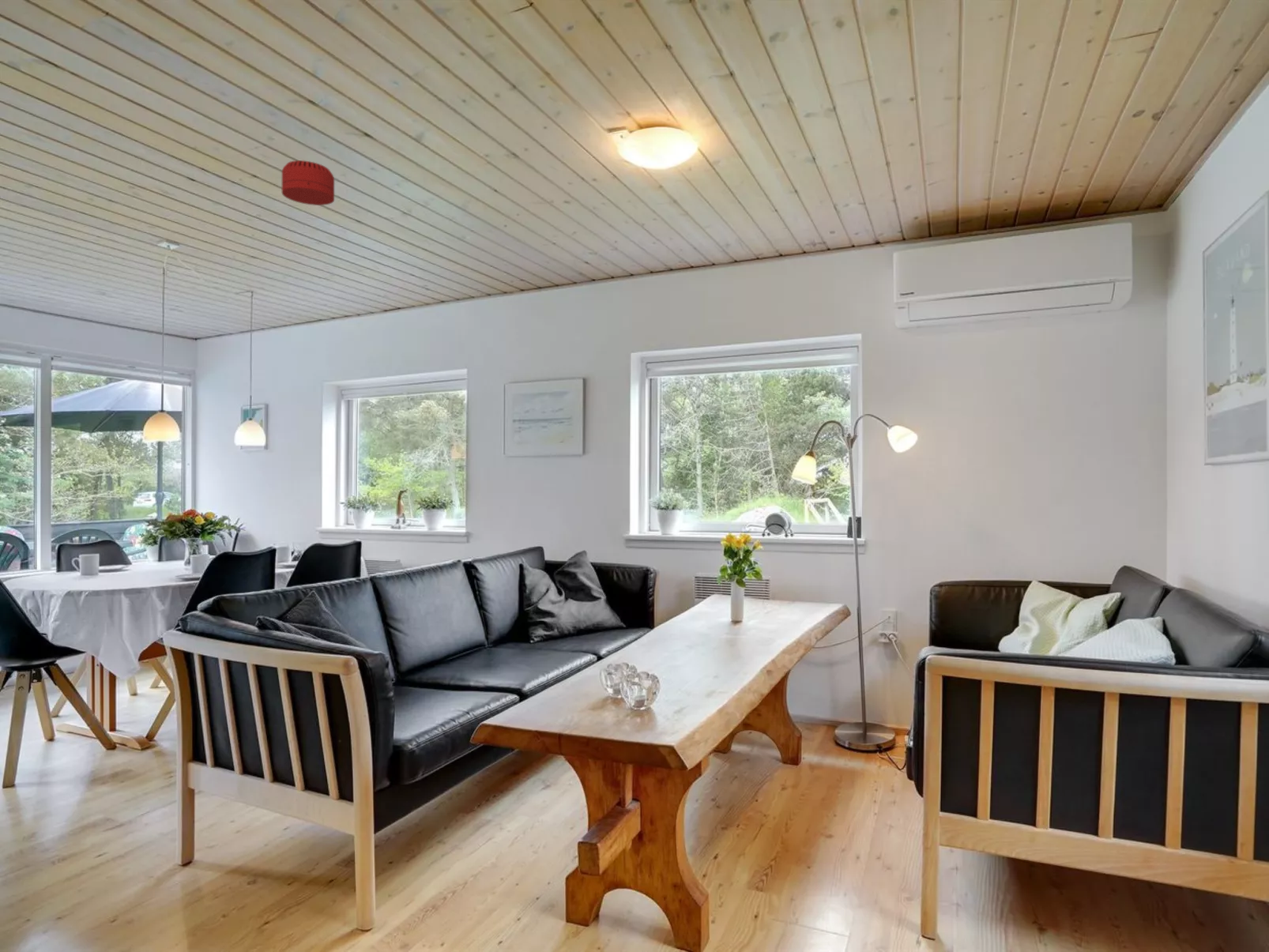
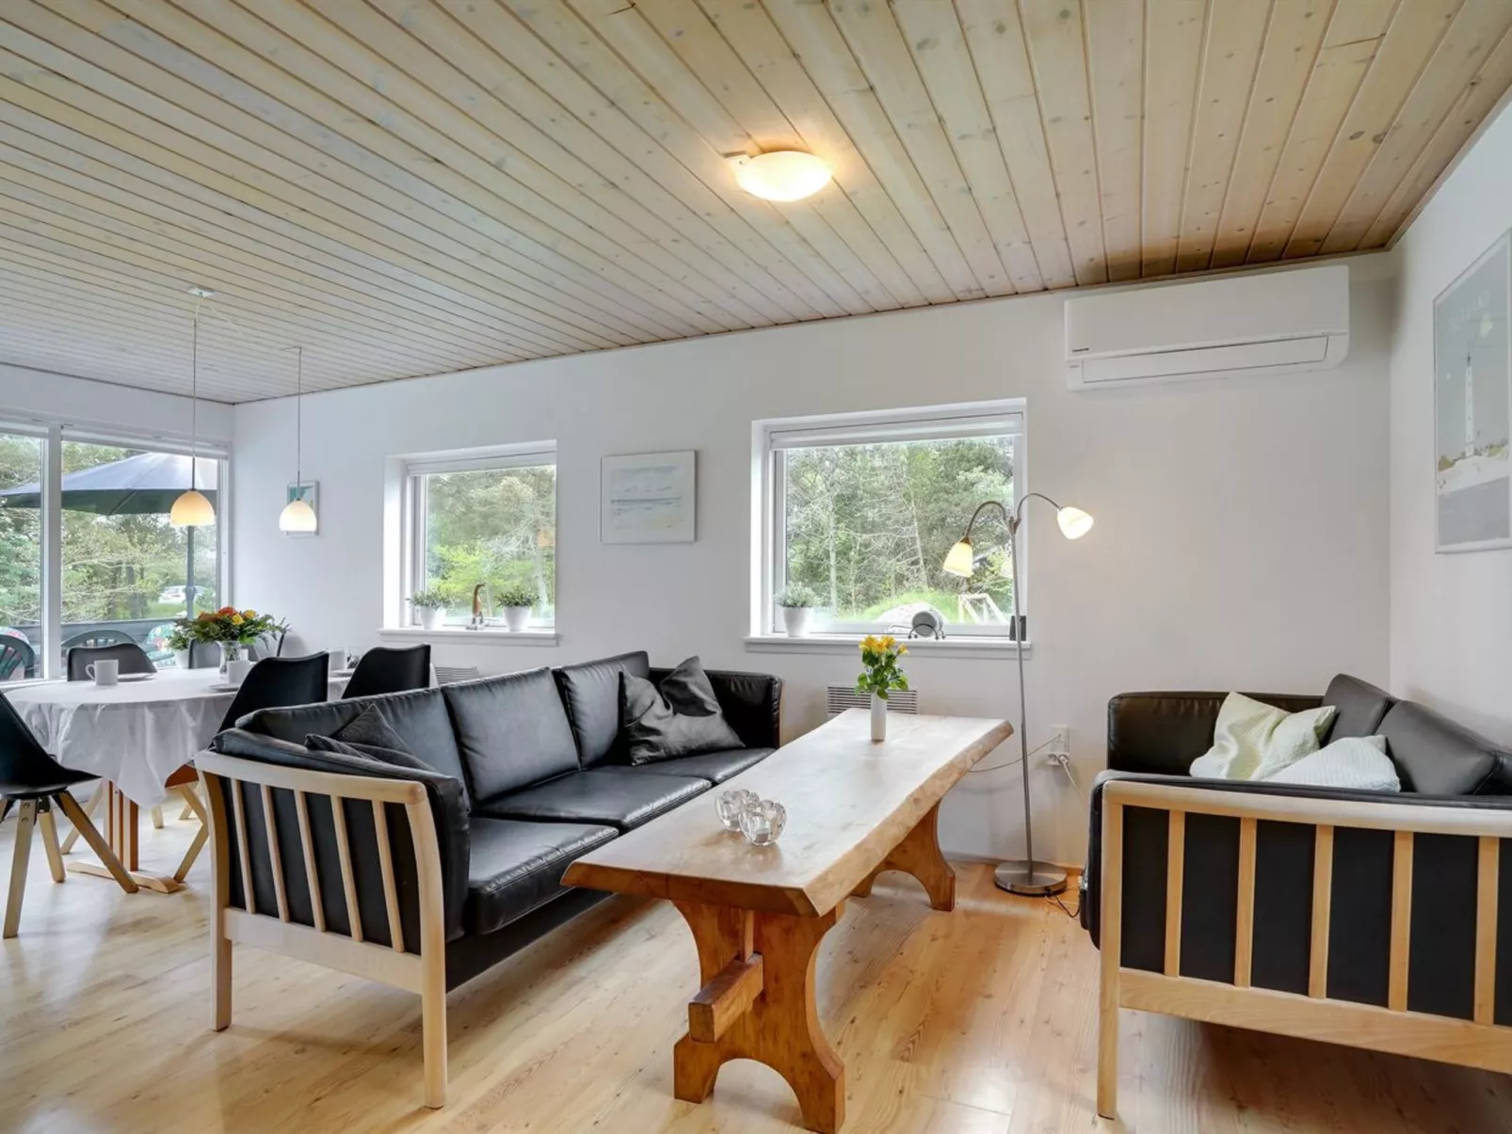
- smoke detector (308, 182)
